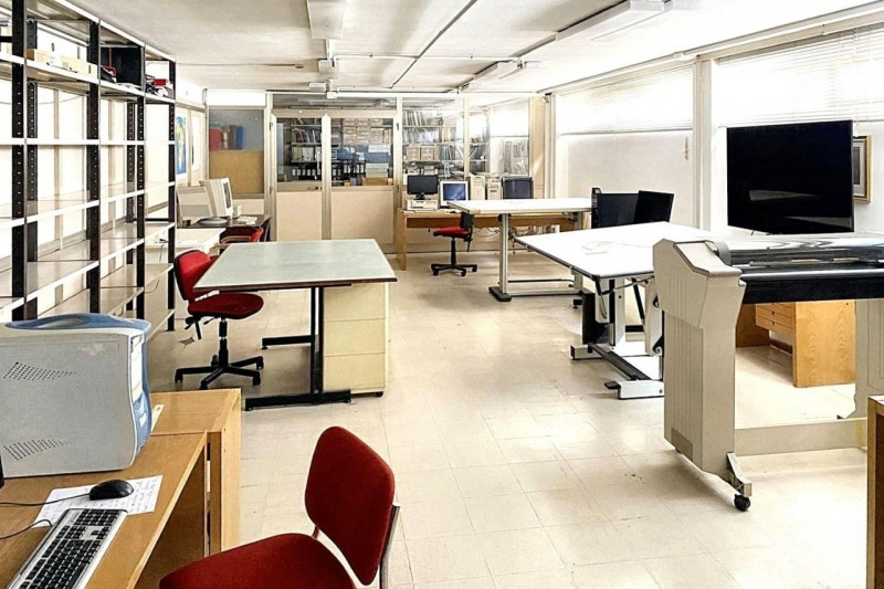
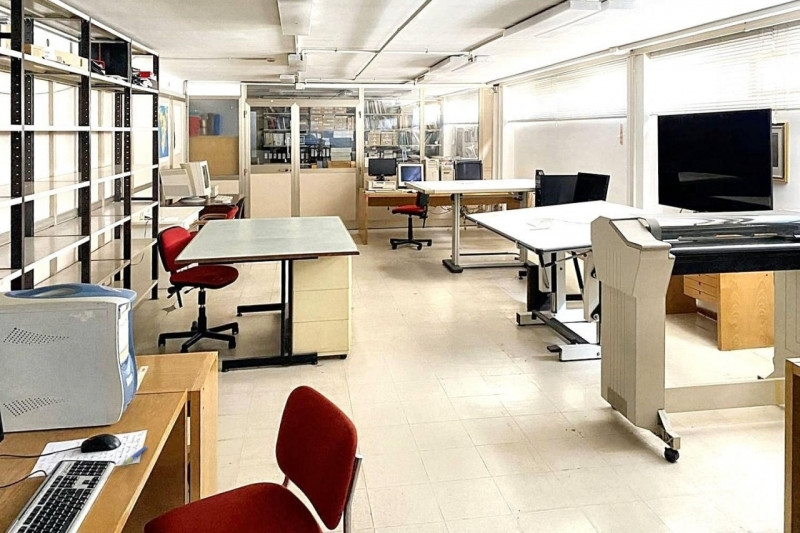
+ pen (134, 456)
